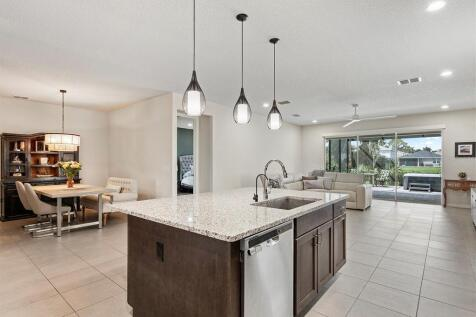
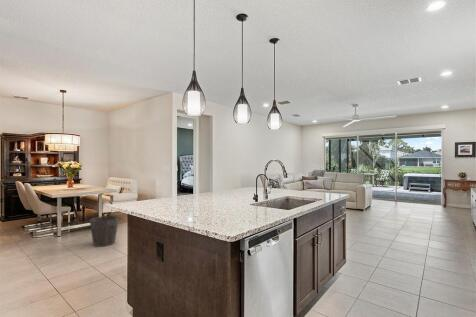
+ waste bin (104, 230)
